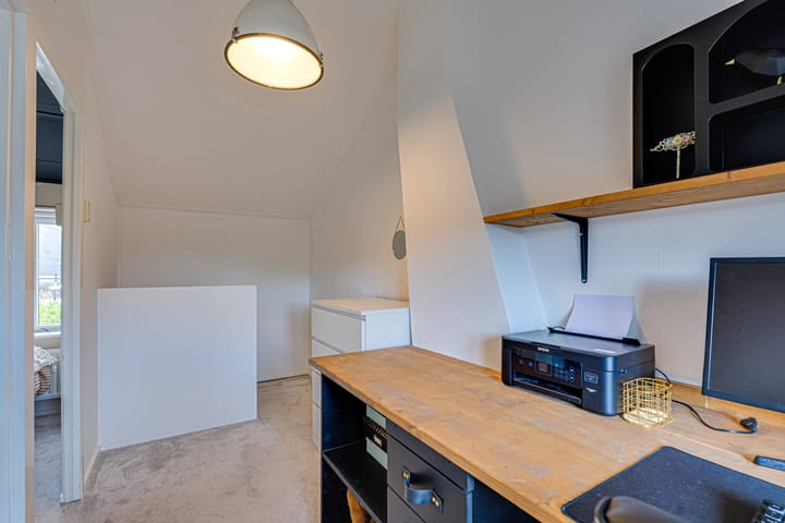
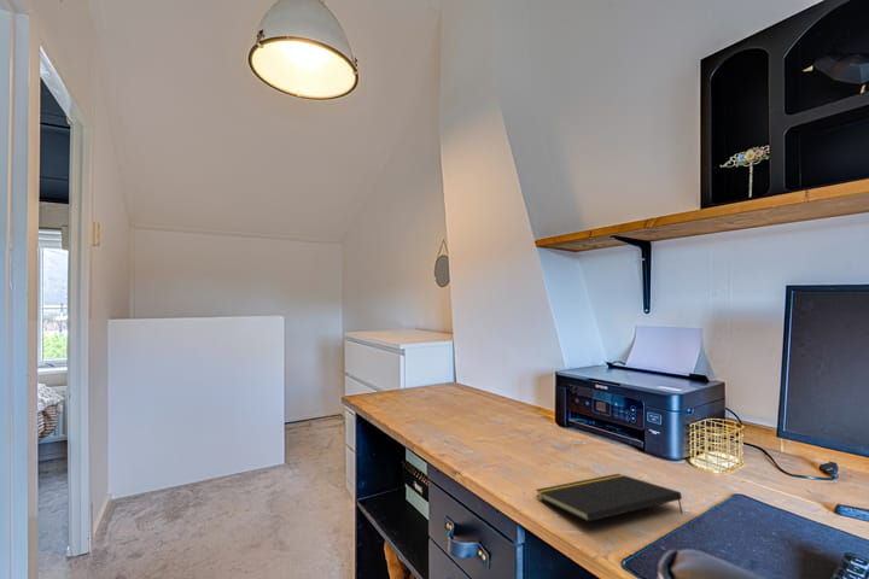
+ notepad (605, 493)
